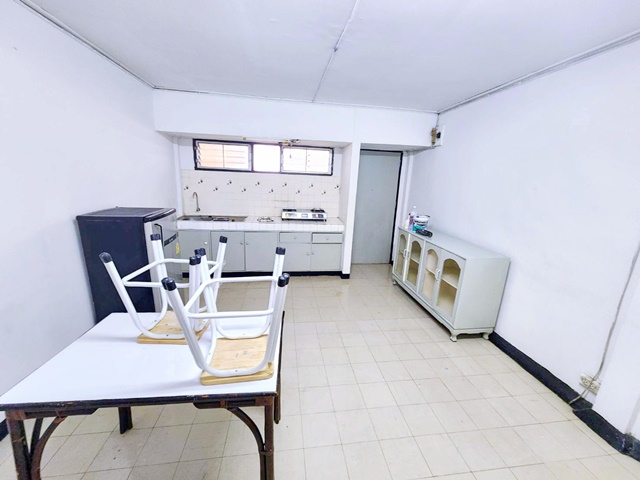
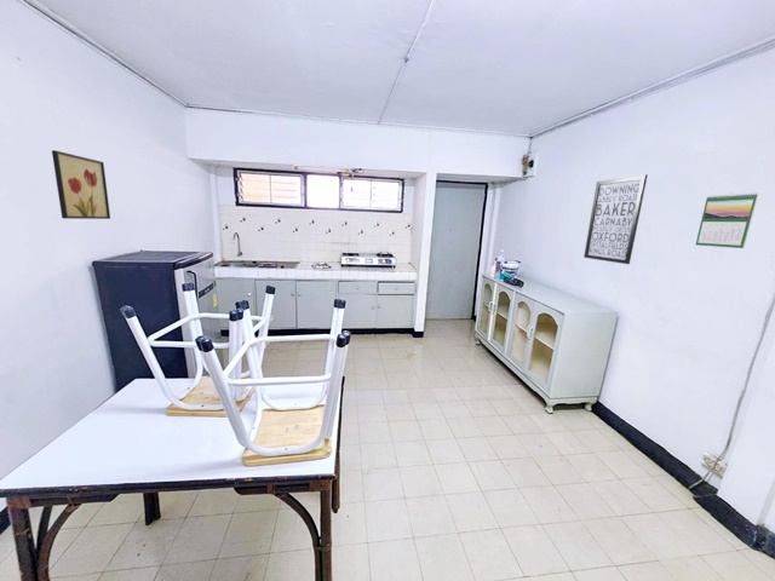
+ wall art (82, 188)
+ wall art (612, 220)
+ calendar (724, 220)
